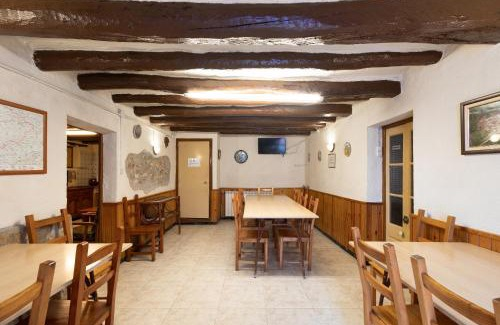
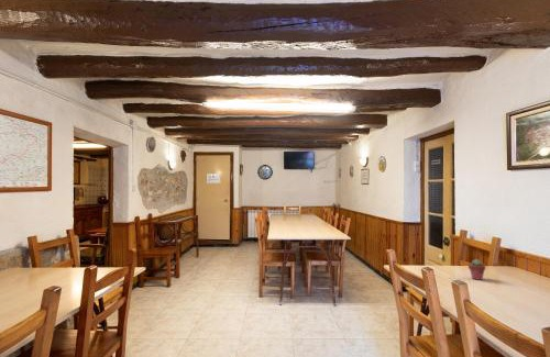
+ potted succulent (476, 268)
